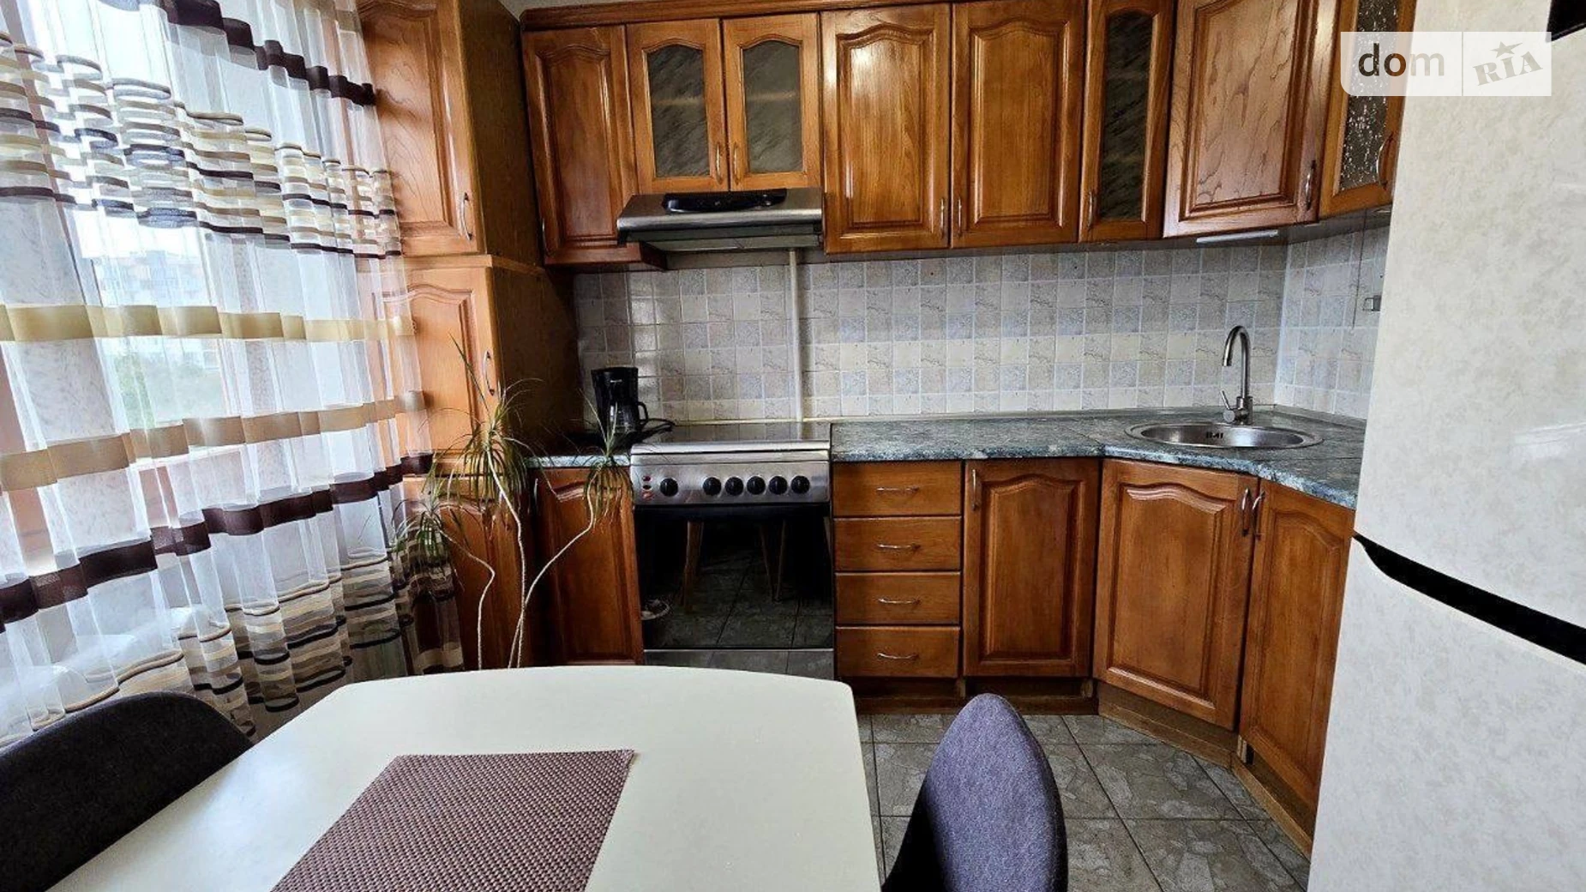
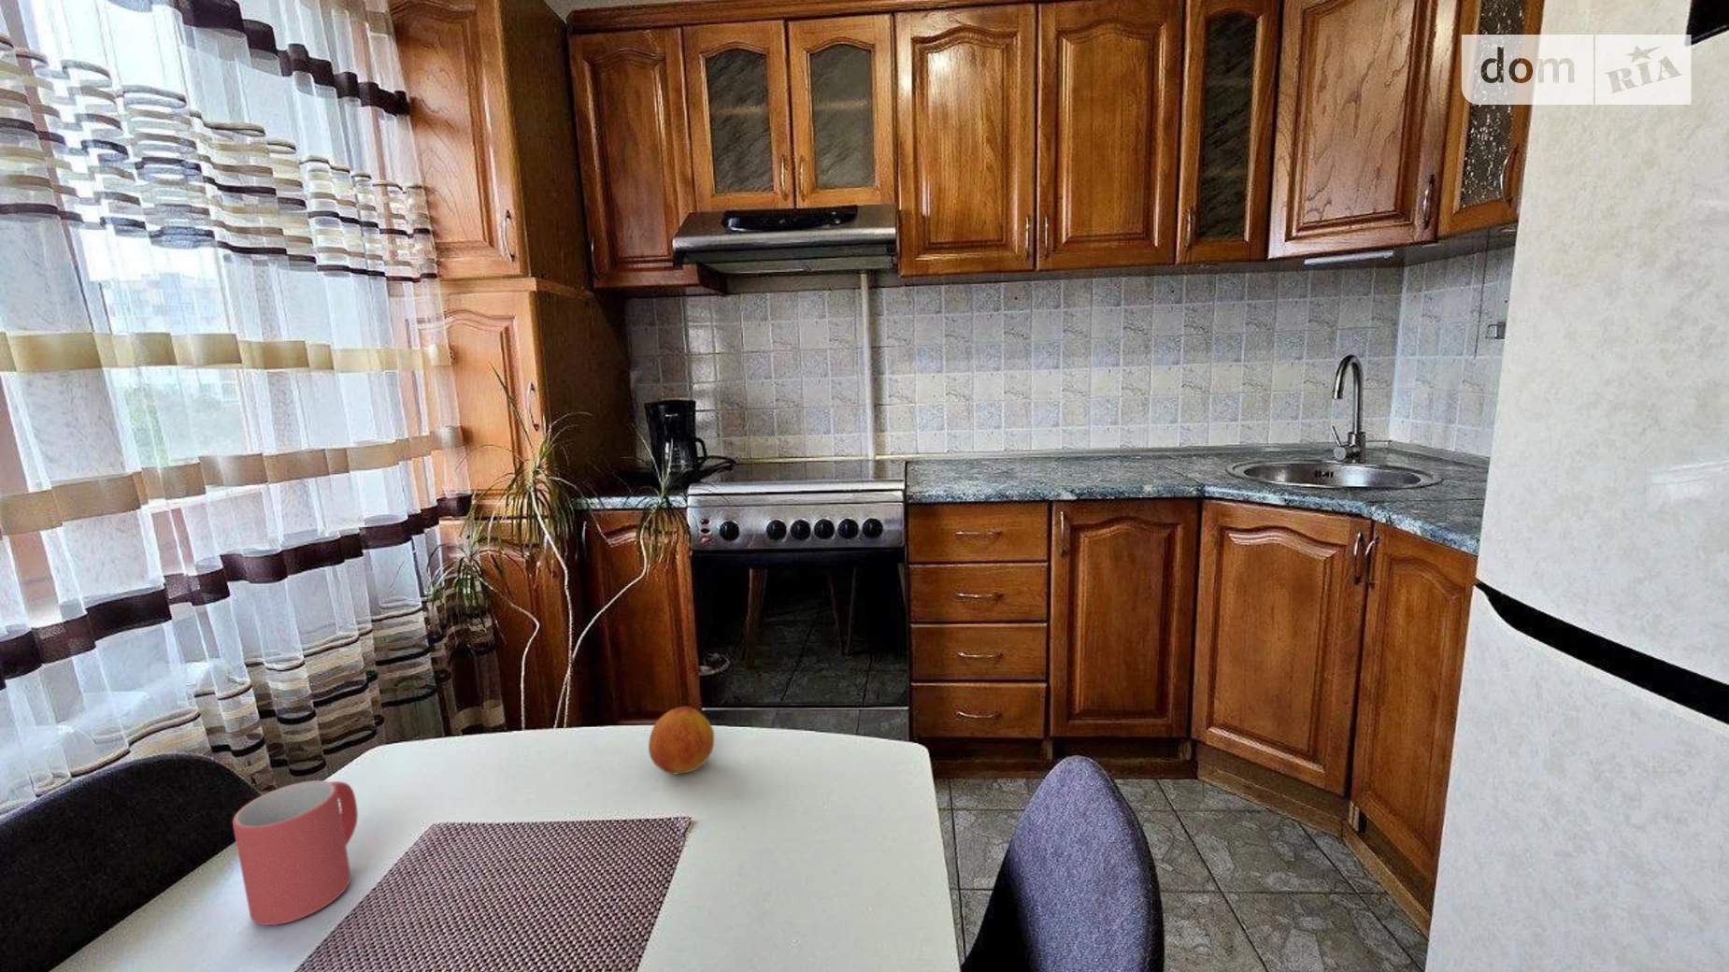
+ mug (309, 838)
+ fruit (682, 737)
